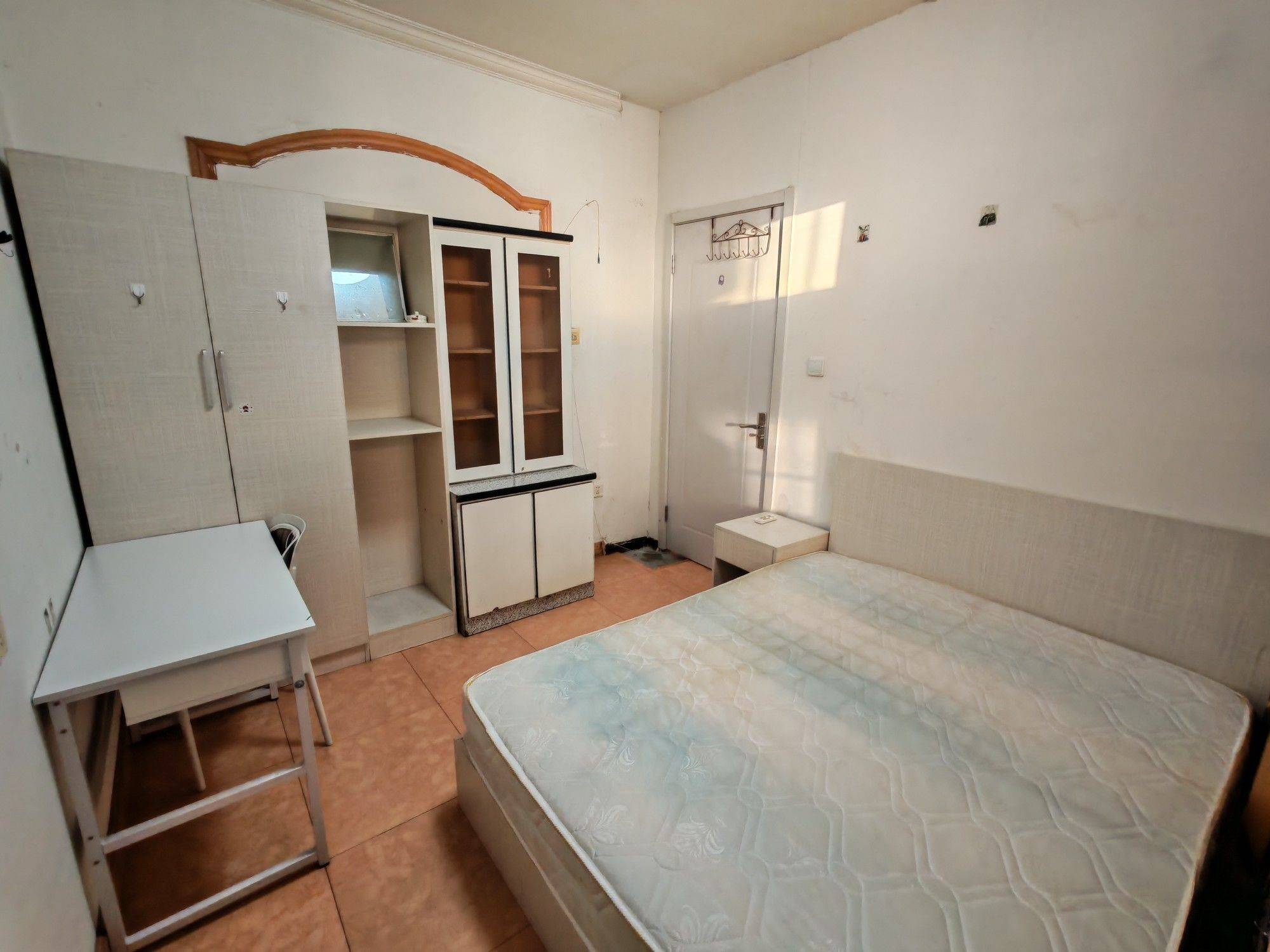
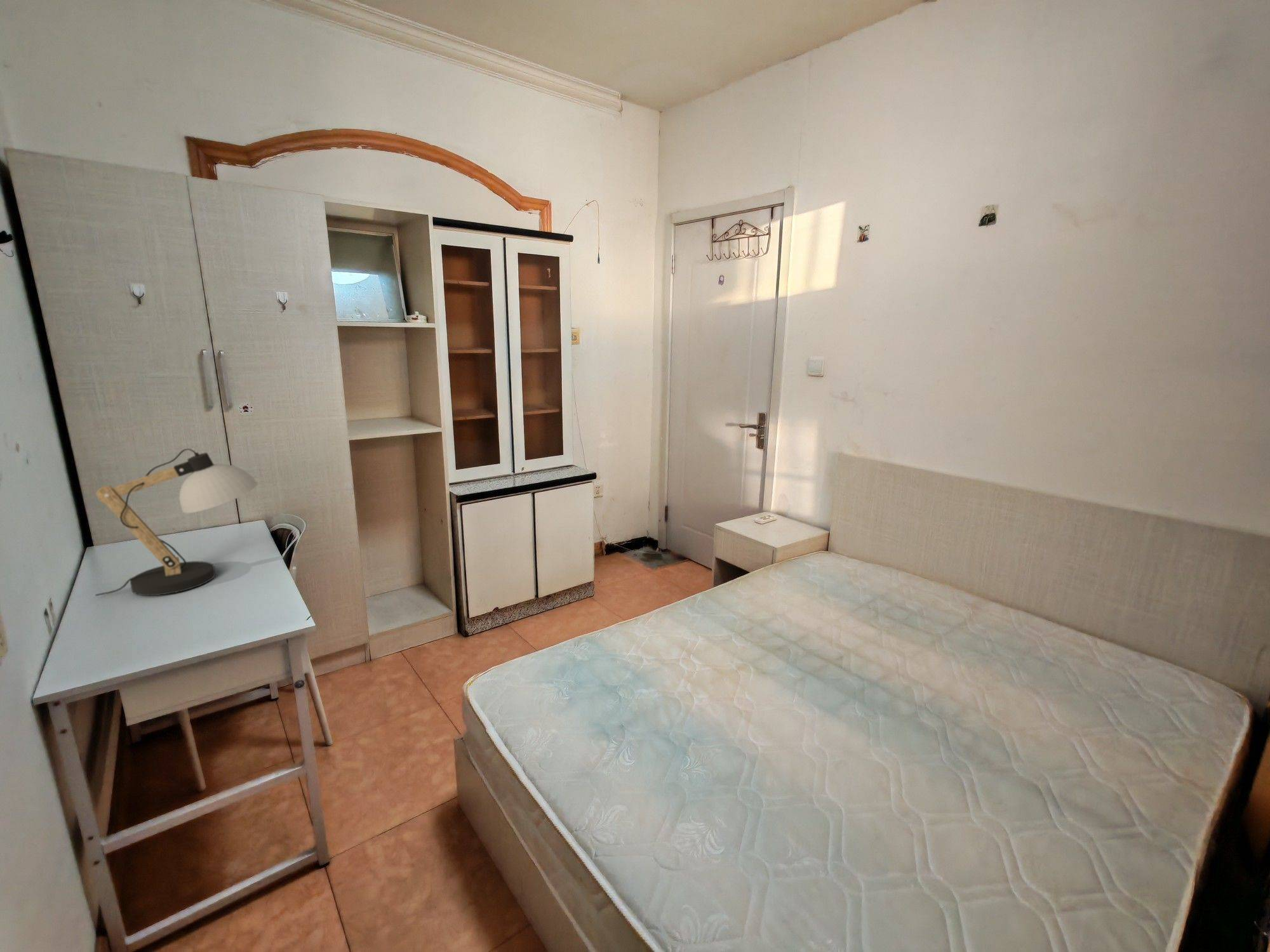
+ desk lamp (182, 511)
